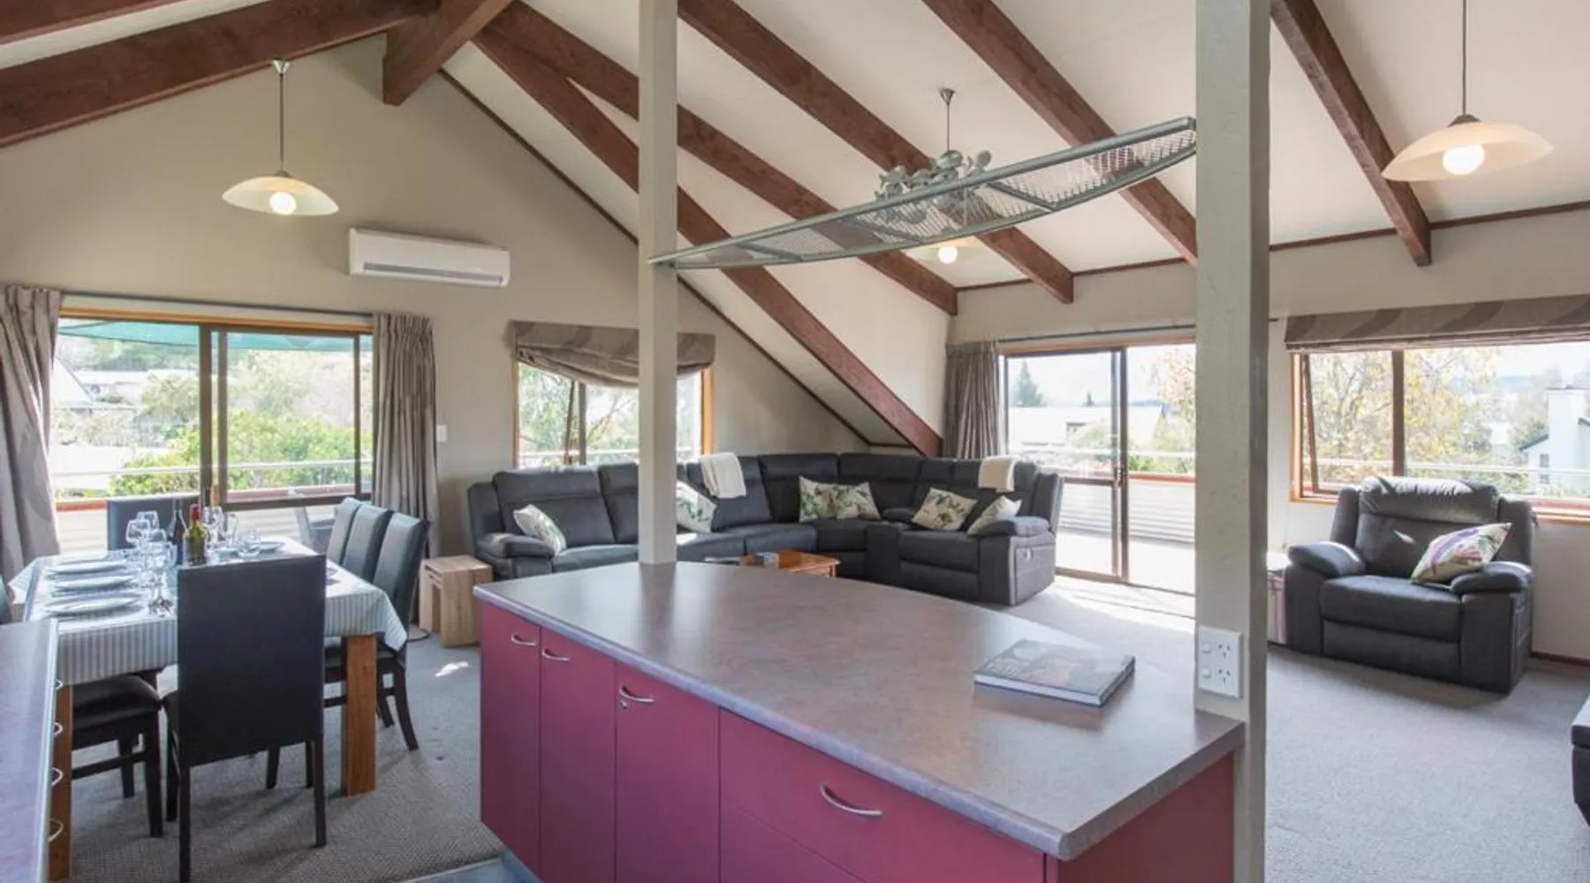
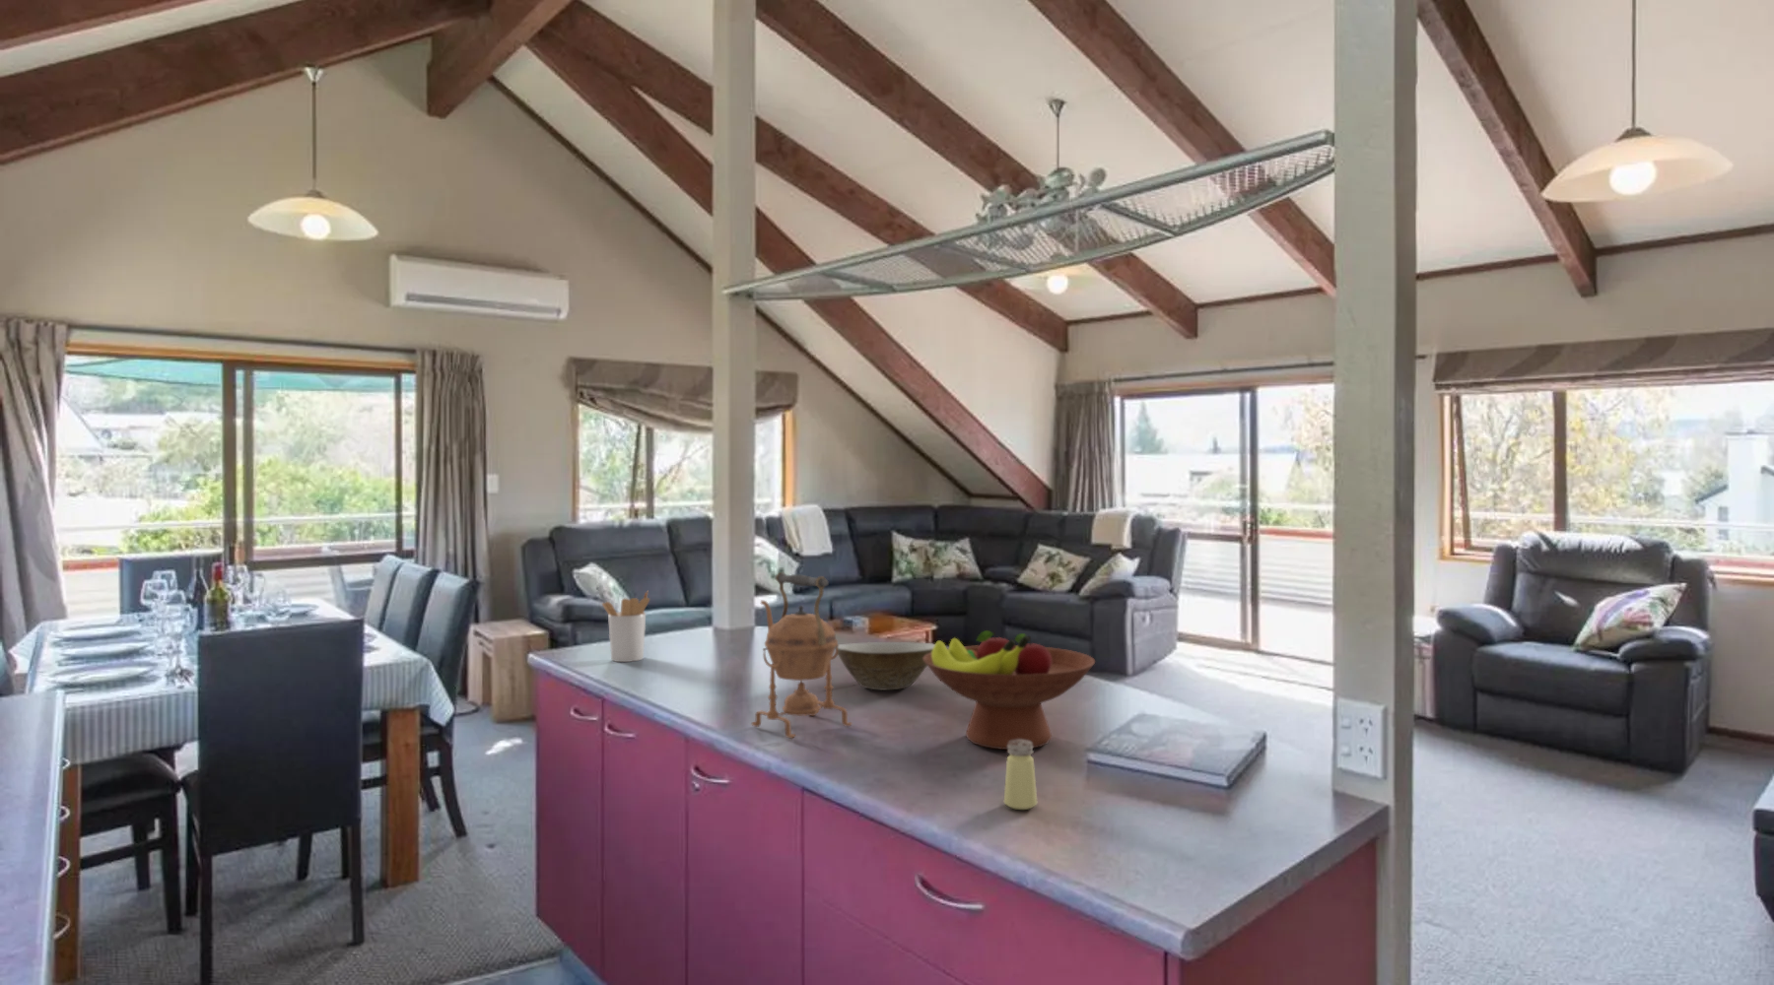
+ saltshaker (1020, 773)
+ fruit bowl (1008, 683)
+ bowl (886, 665)
+ kettle (792, 648)
+ utensil holder (630, 626)
